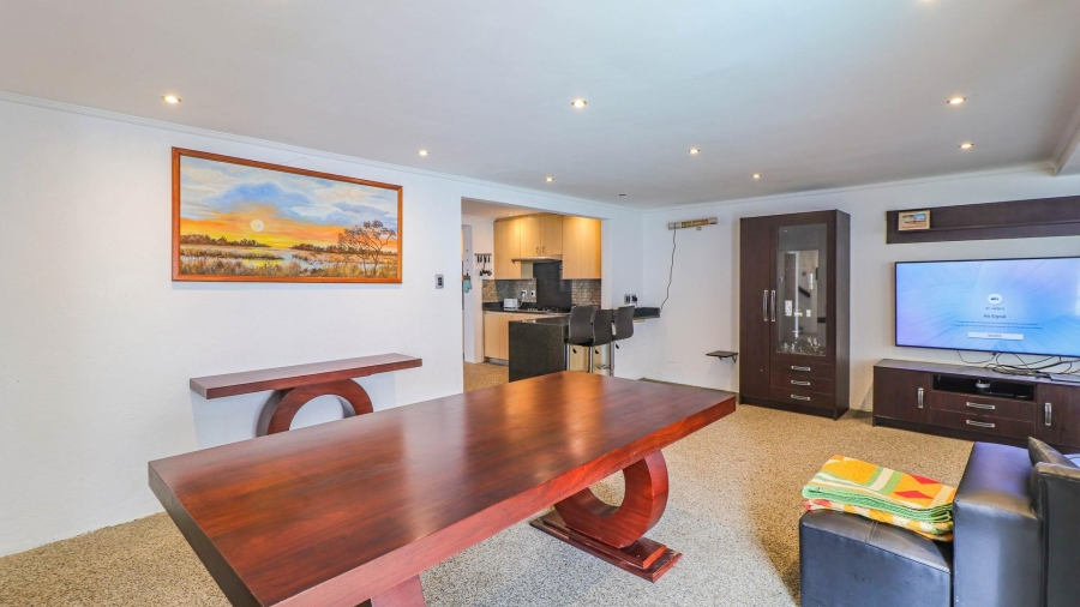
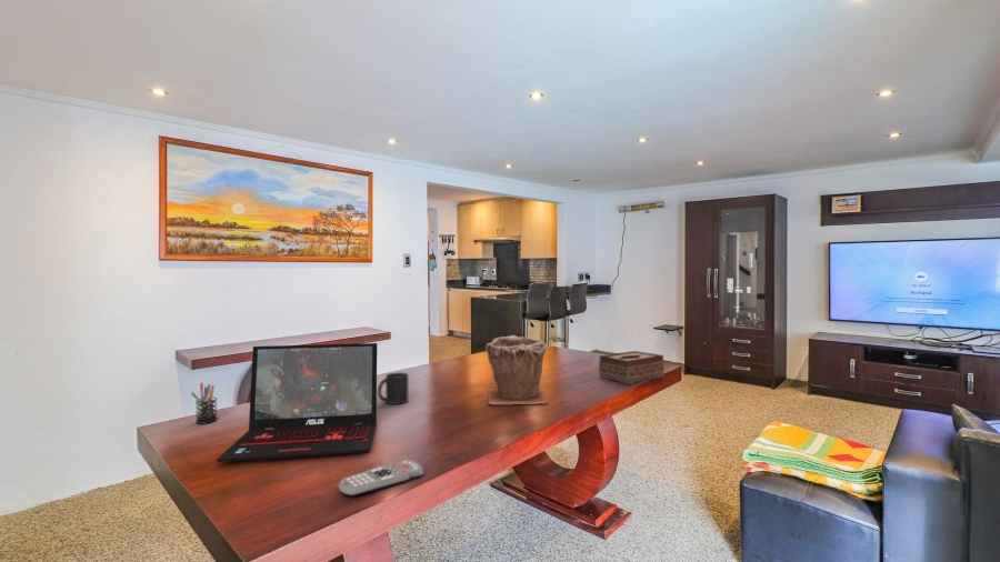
+ tissue box (631, 367)
+ plant pot (516, 368)
+ laptop (307, 395)
+ remote control (381, 478)
+ pen holder (203, 402)
+ mug (392, 388)
